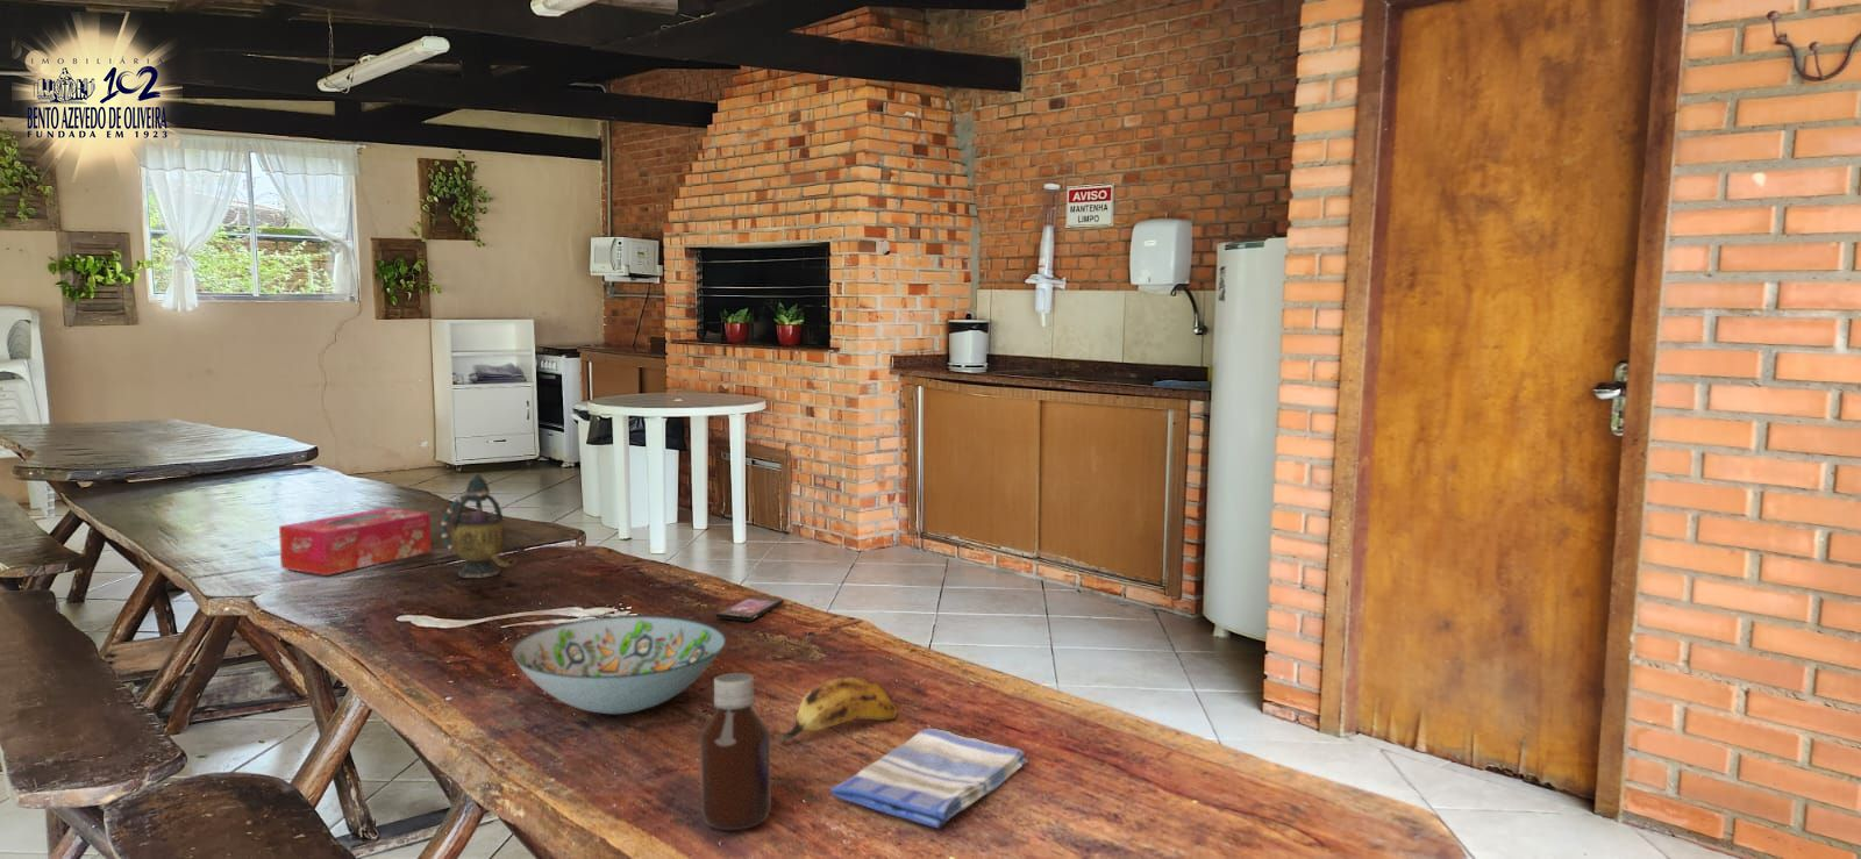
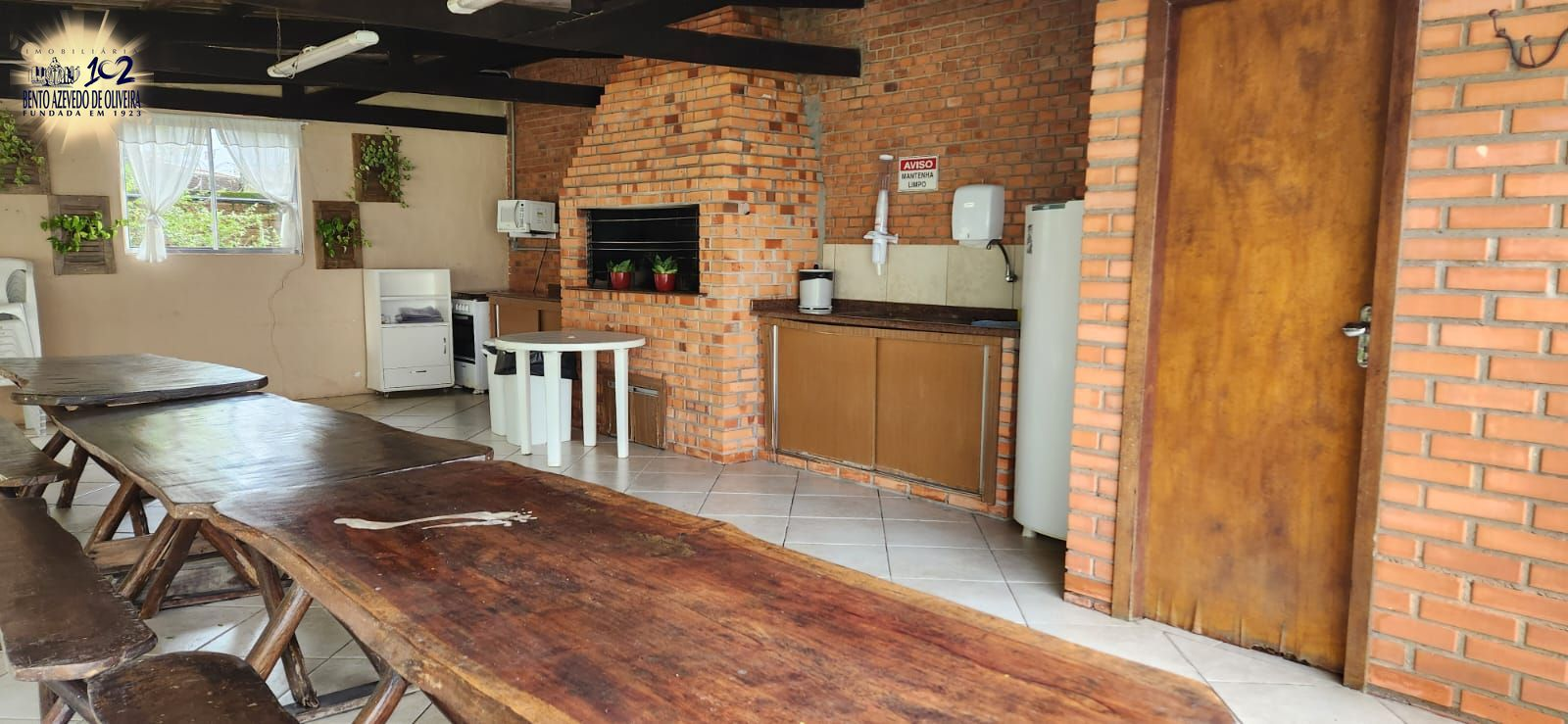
- banana (843, 706)
- teapot (485, 526)
- smartphone (750, 607)
- dish towel (932, 772)
- bottle (735, 749)
- tissue box (357, 540)
- decorative bowl (621, 673)
